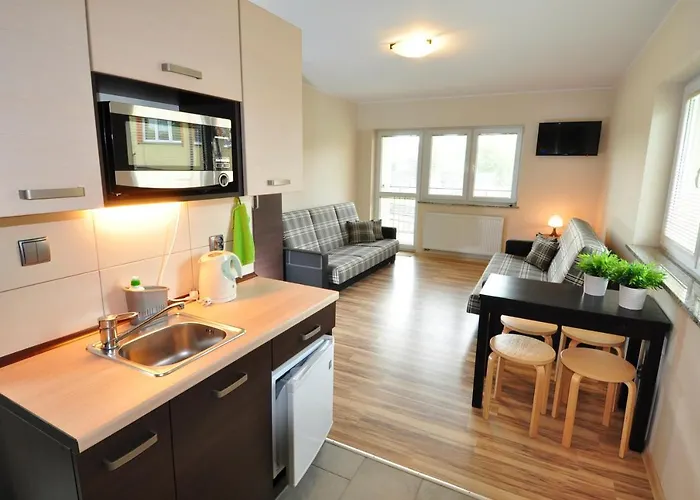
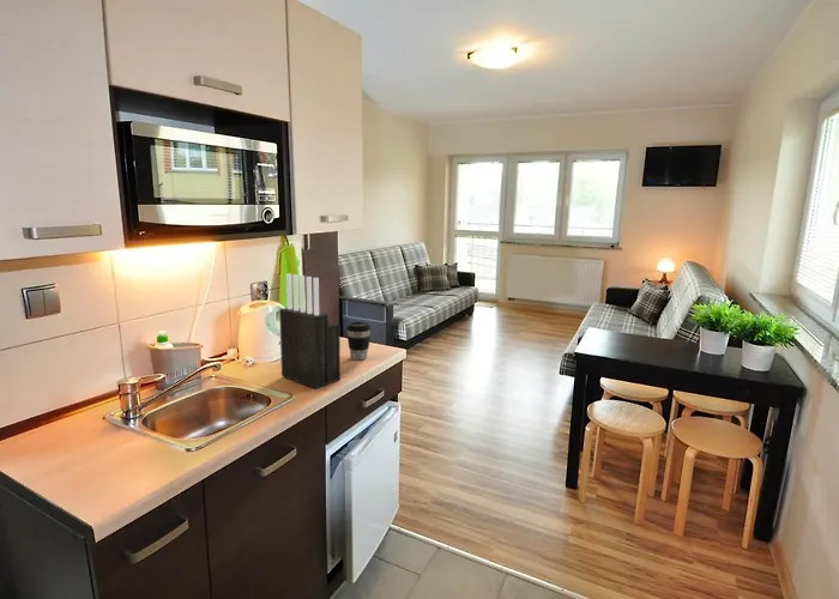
+ coffee cup (358, 340)
+ knife block (312, 327)
